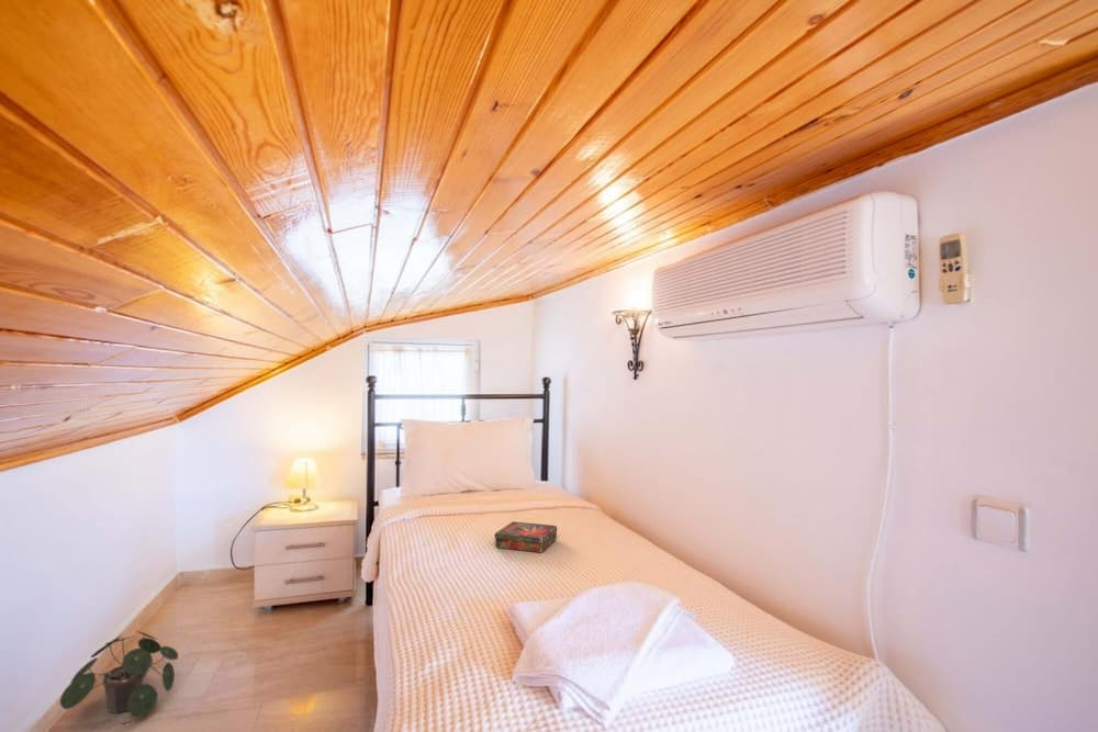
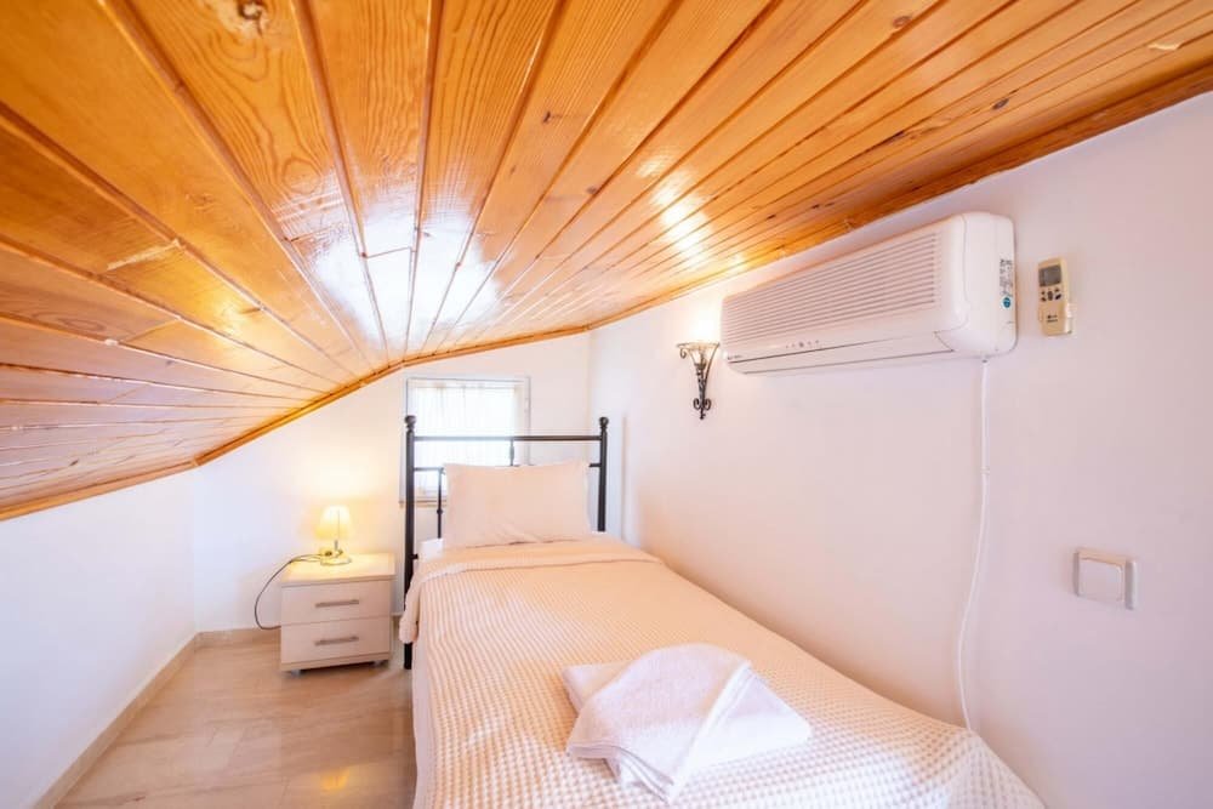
- potted plant (125, 671)
- book (526, 536)
